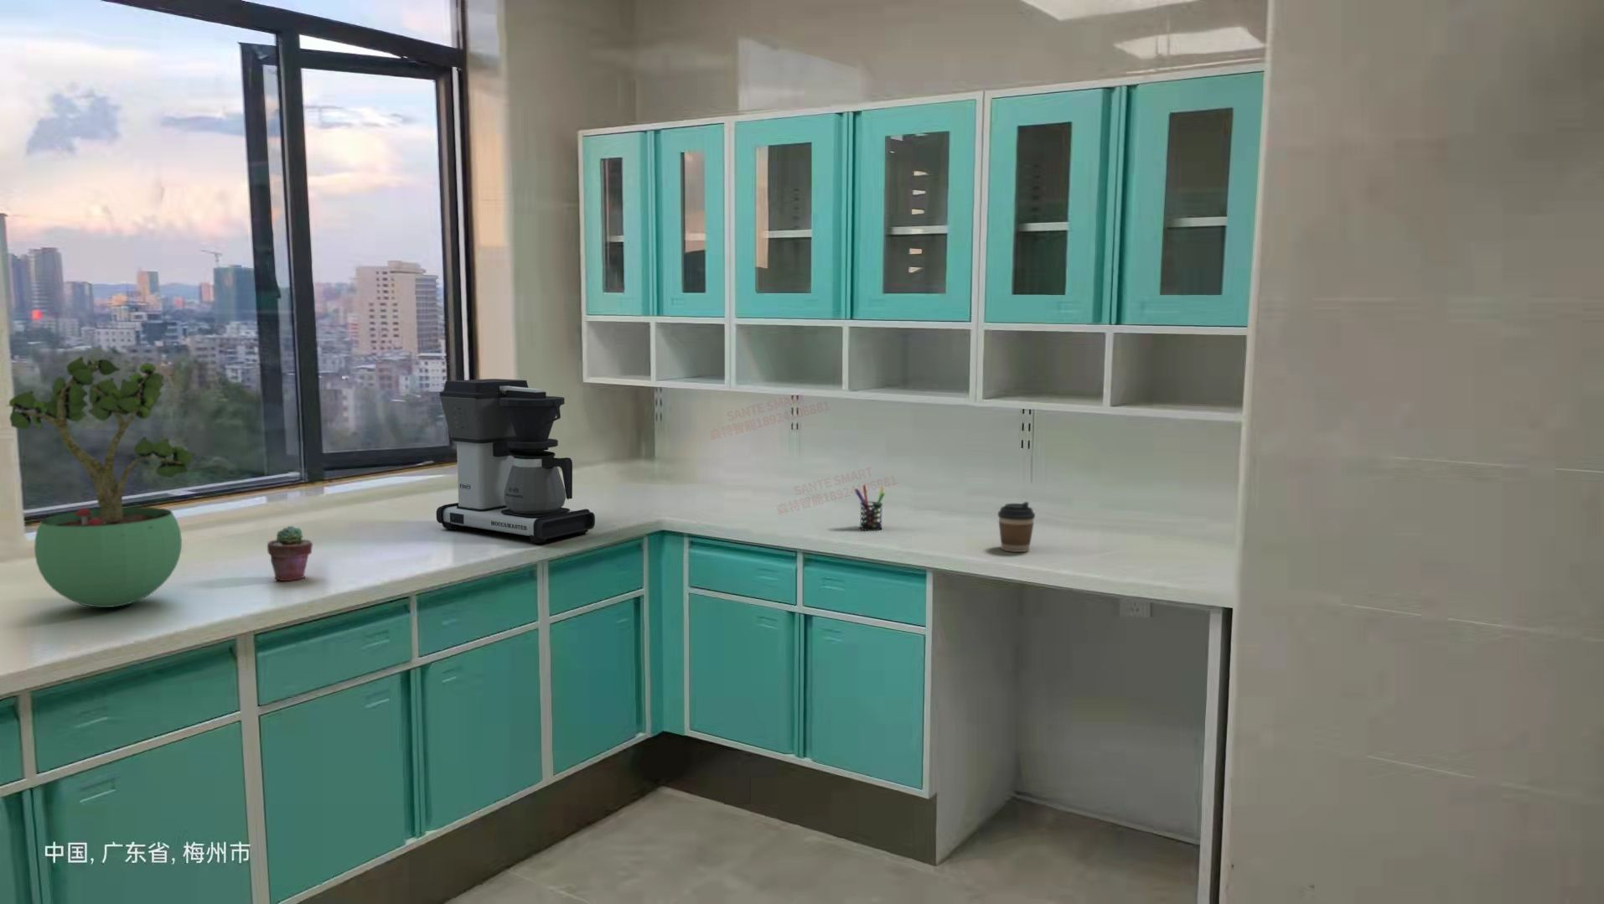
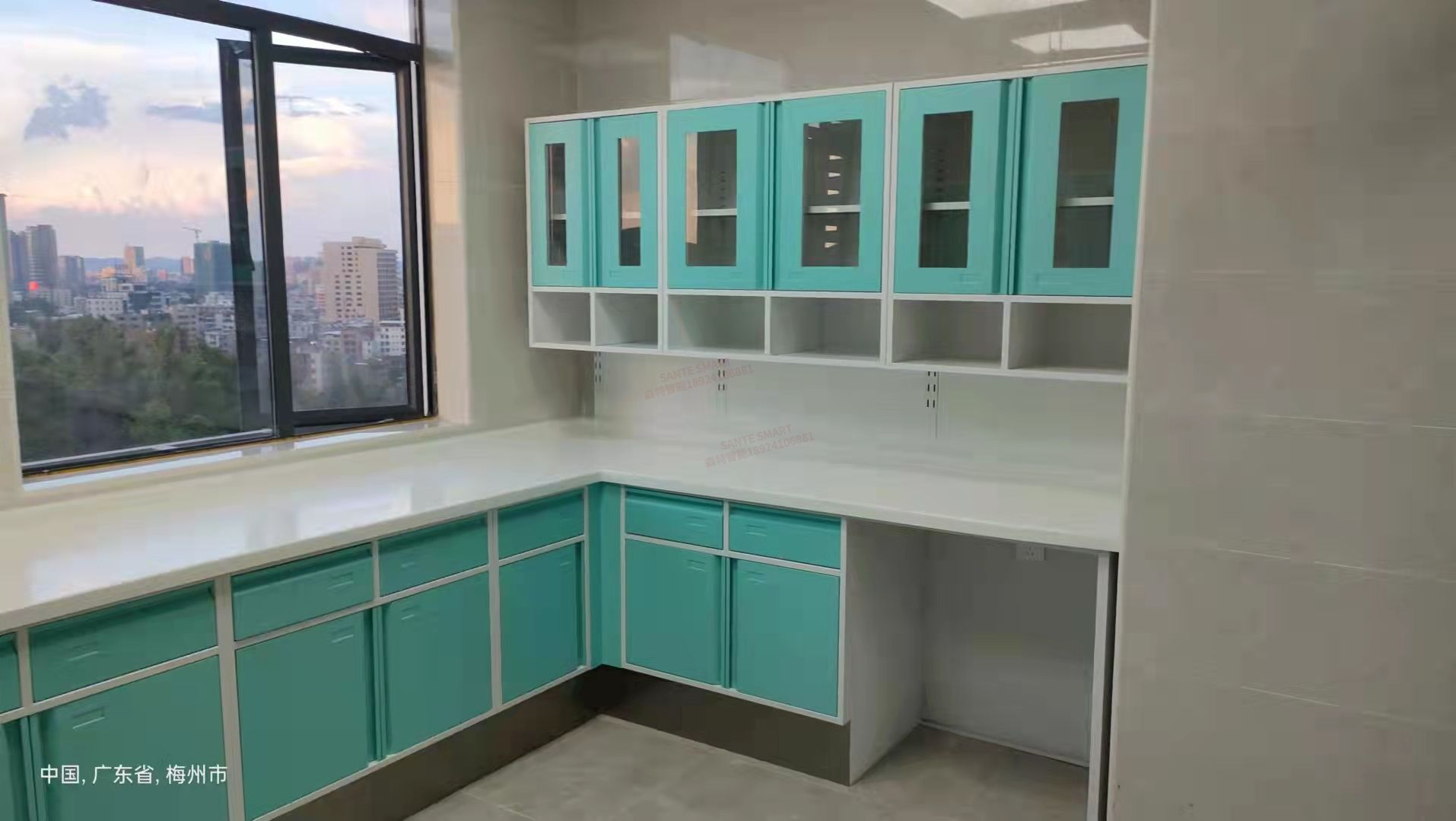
- pen holder (871, 507)
- coffee maker (514, 457)
- potted succulent (290, 552)
- potted plant (98, 482)
- coffee cup (1016, 525)
